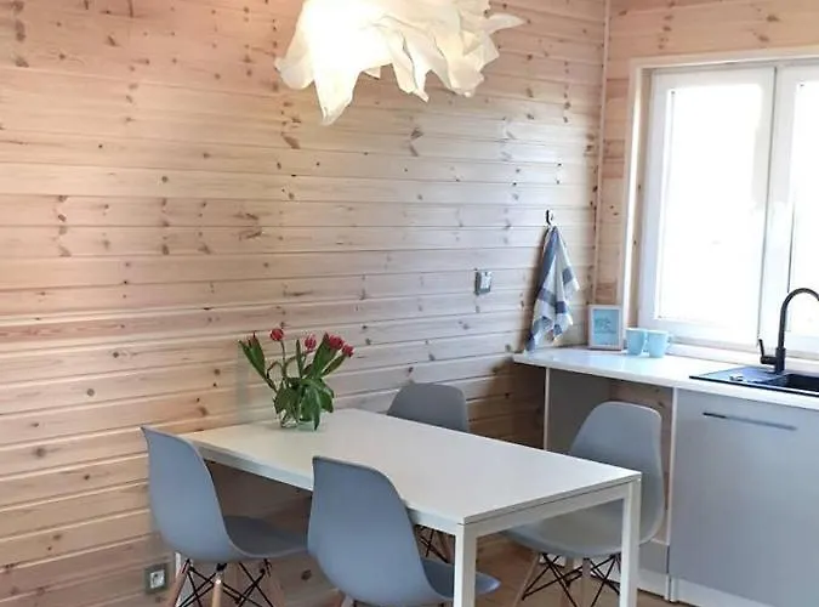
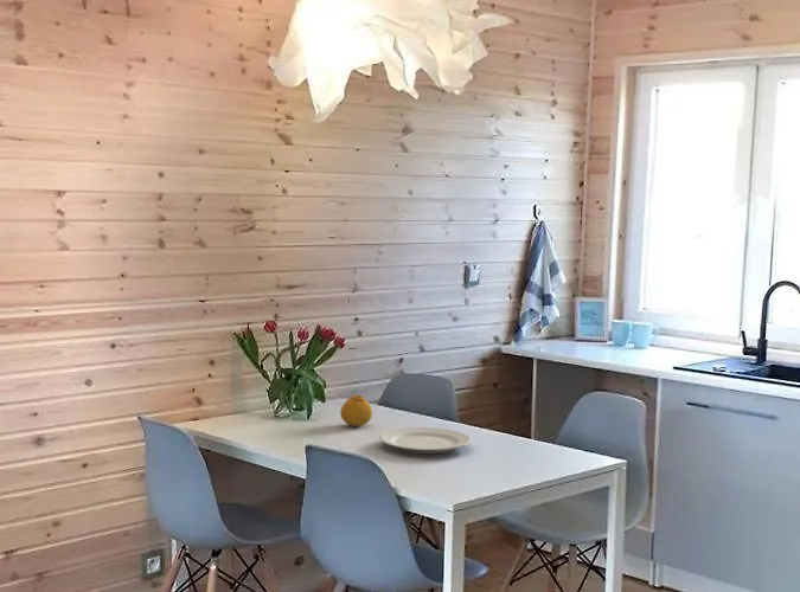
+ chinaware (424, 442)
+ fruit (356, 410)
